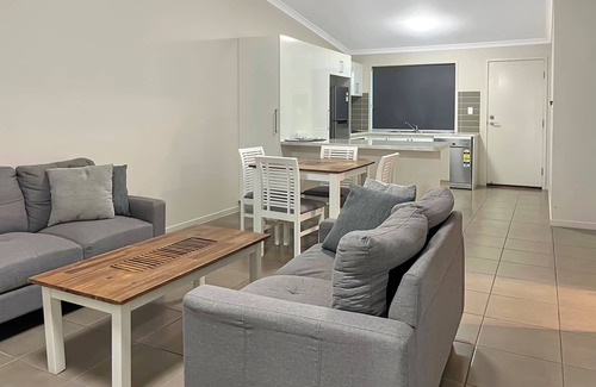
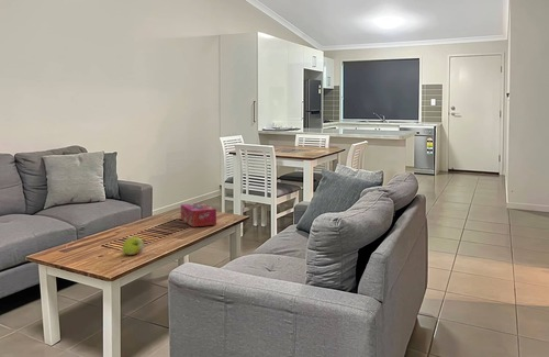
+ tissue box (198, 214)
+ fruit (133, 245)
